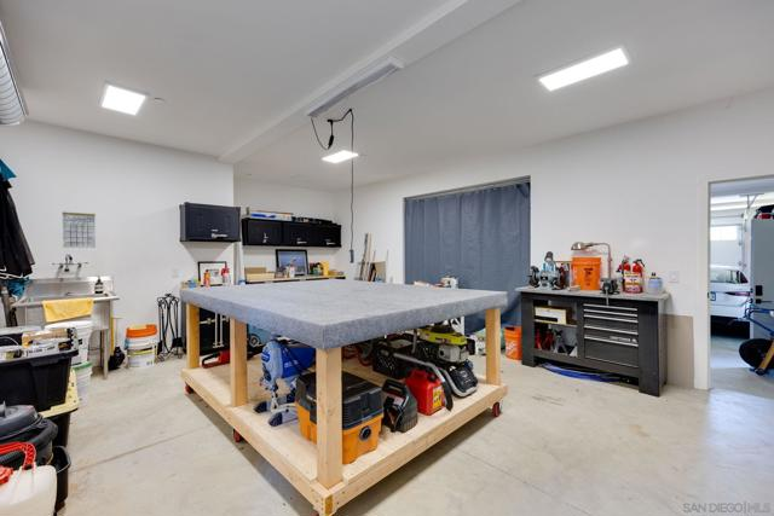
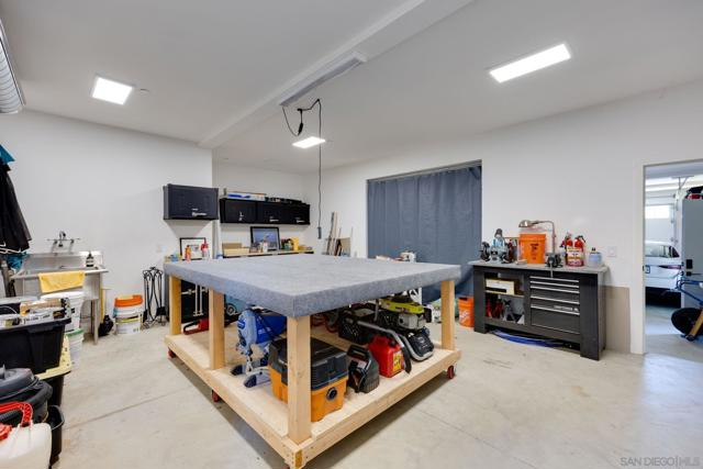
- calendar (79, 226)
